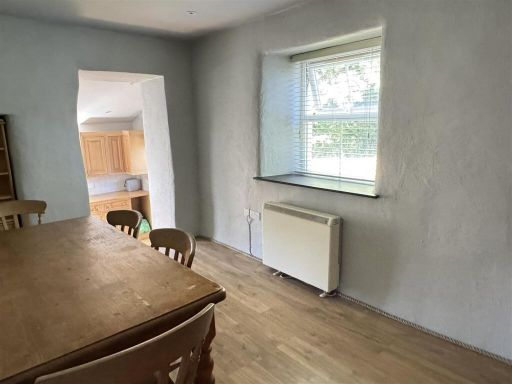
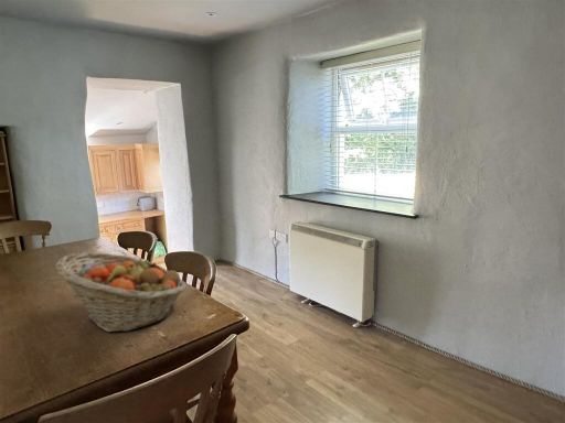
+ fruit basket (124, 283)
